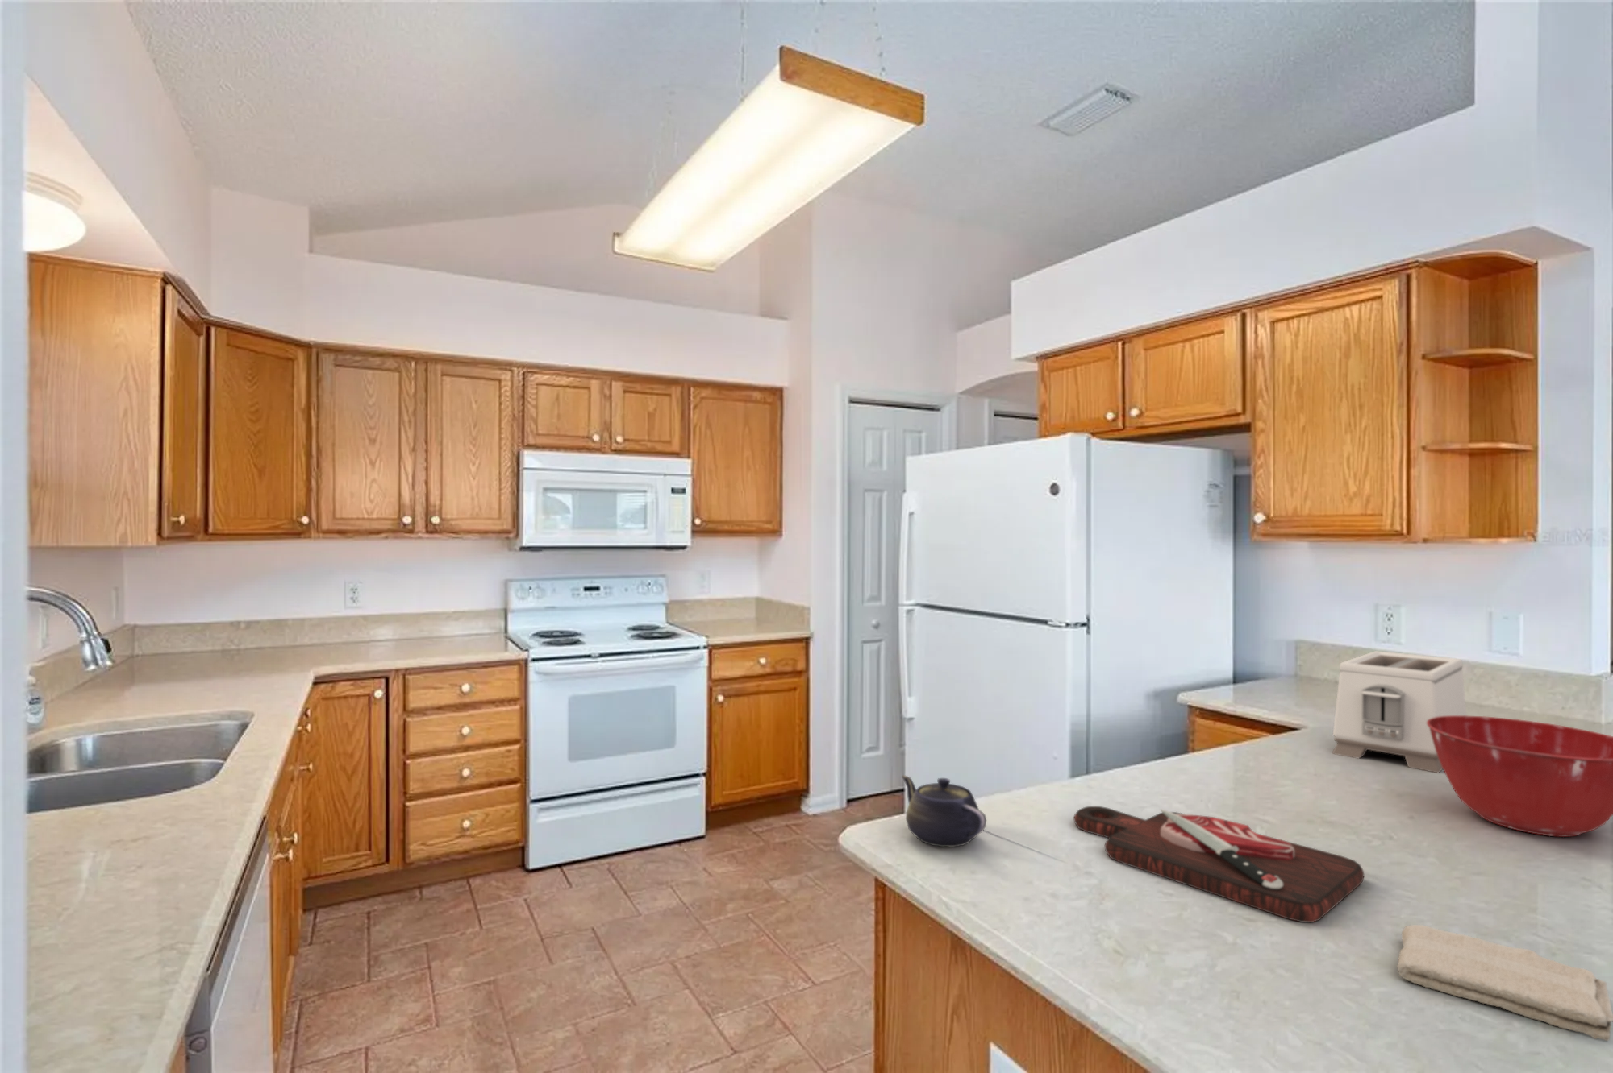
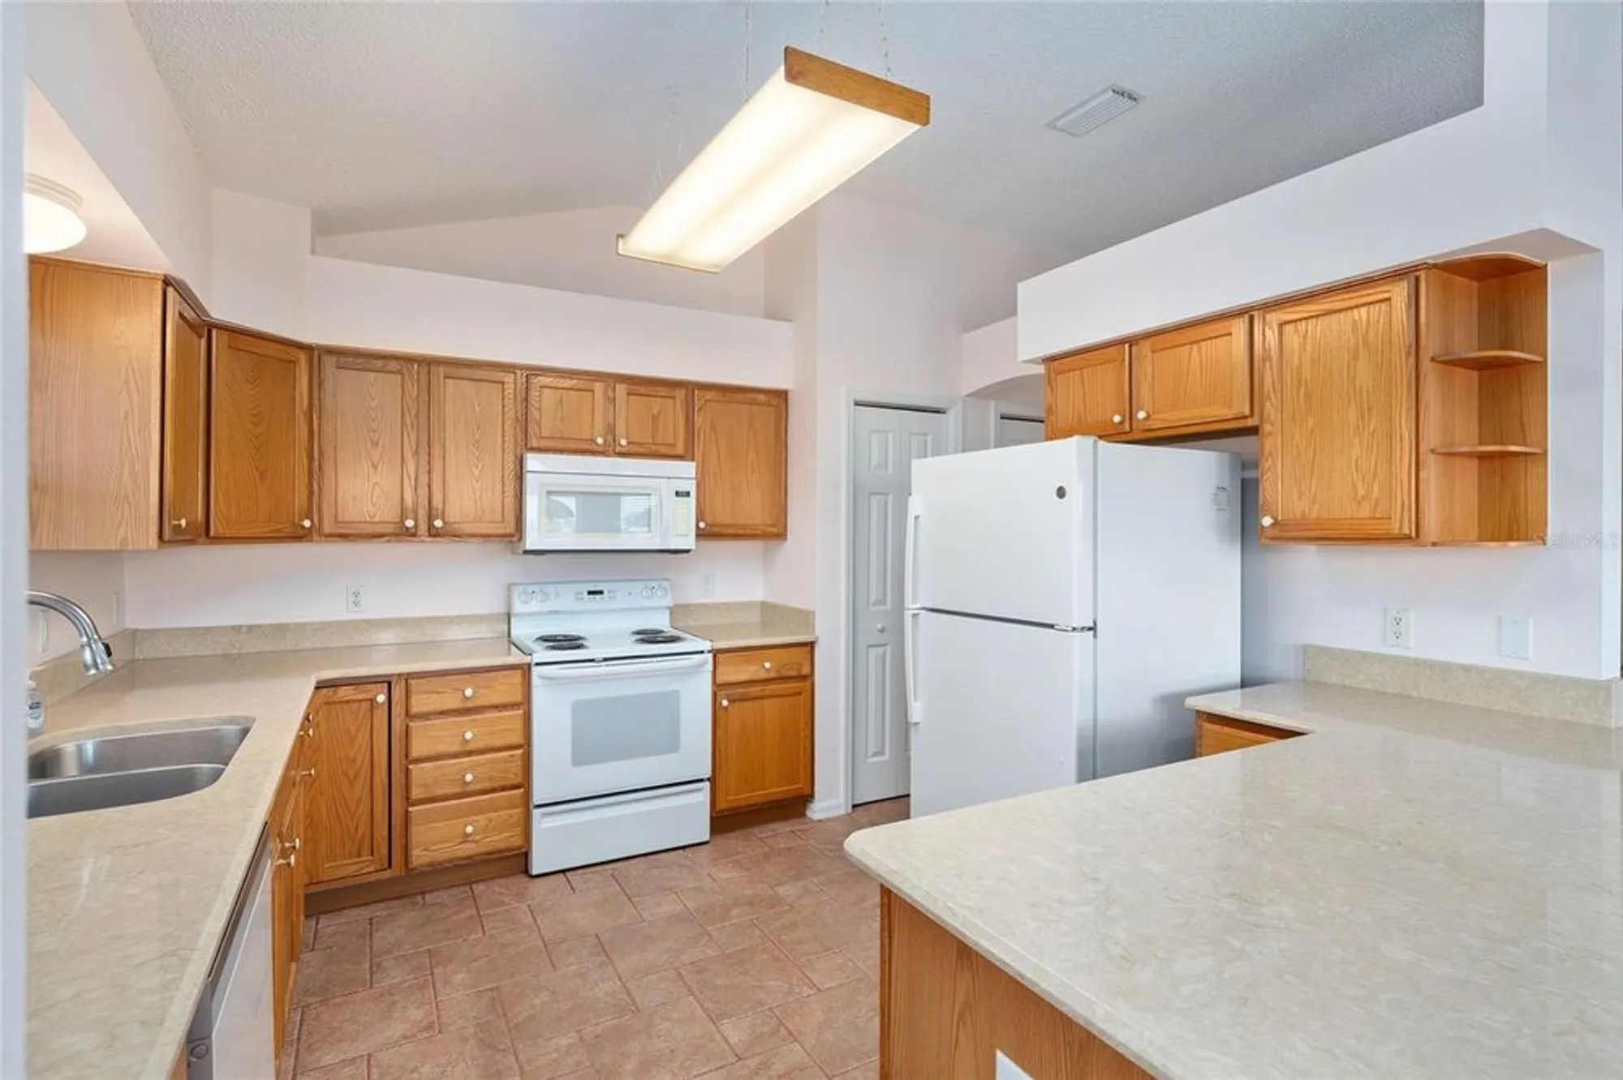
- cutting board (1195, 839)
- washcloth (1498, 975)
- mixing bowl (1529, 778)
- teapot (941, 807)
- toaster (1400, 707)
